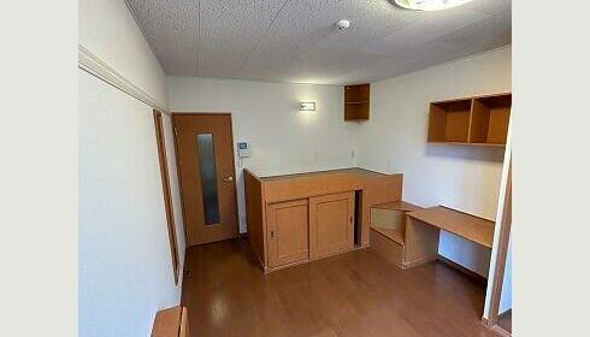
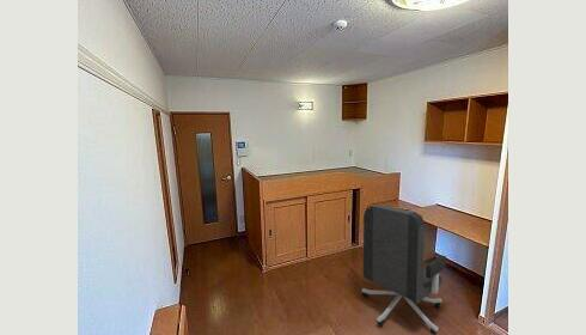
+ office chair (401, 258)
